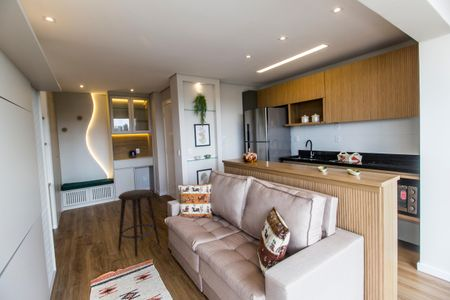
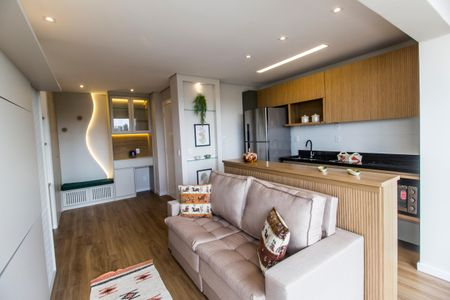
- stool (136, 219)
